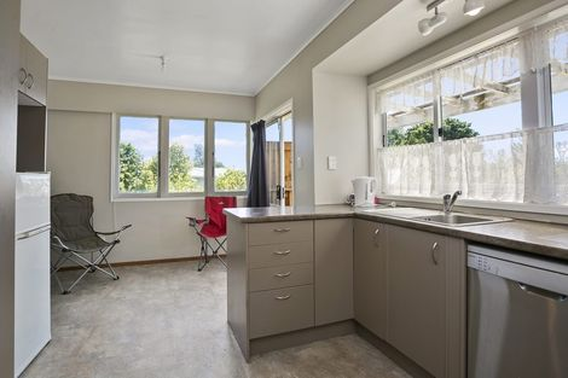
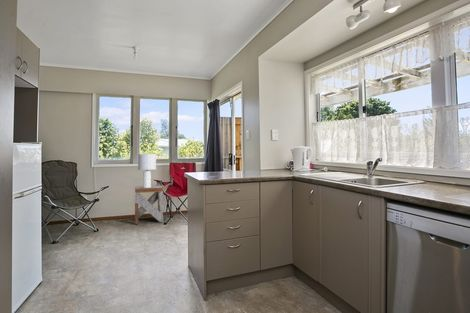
+ side table (148, 203)
+ lamp (147, 170)
